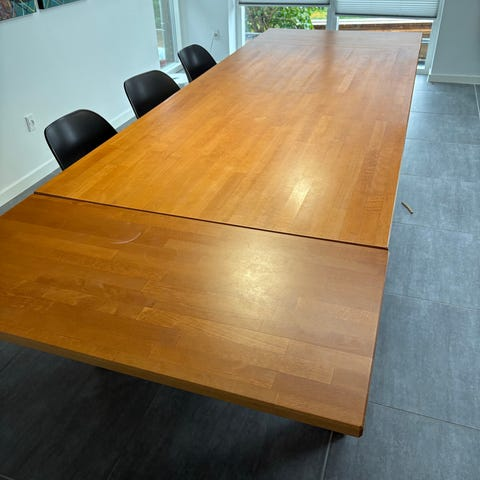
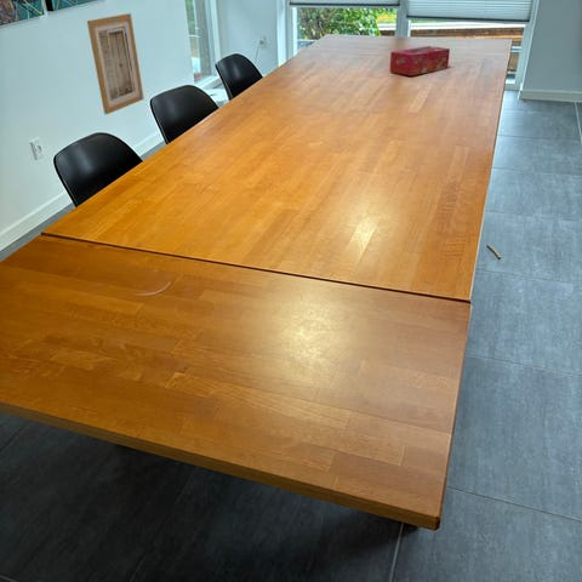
+ wall art (118, 63)
+ tissue box (420, 59)
